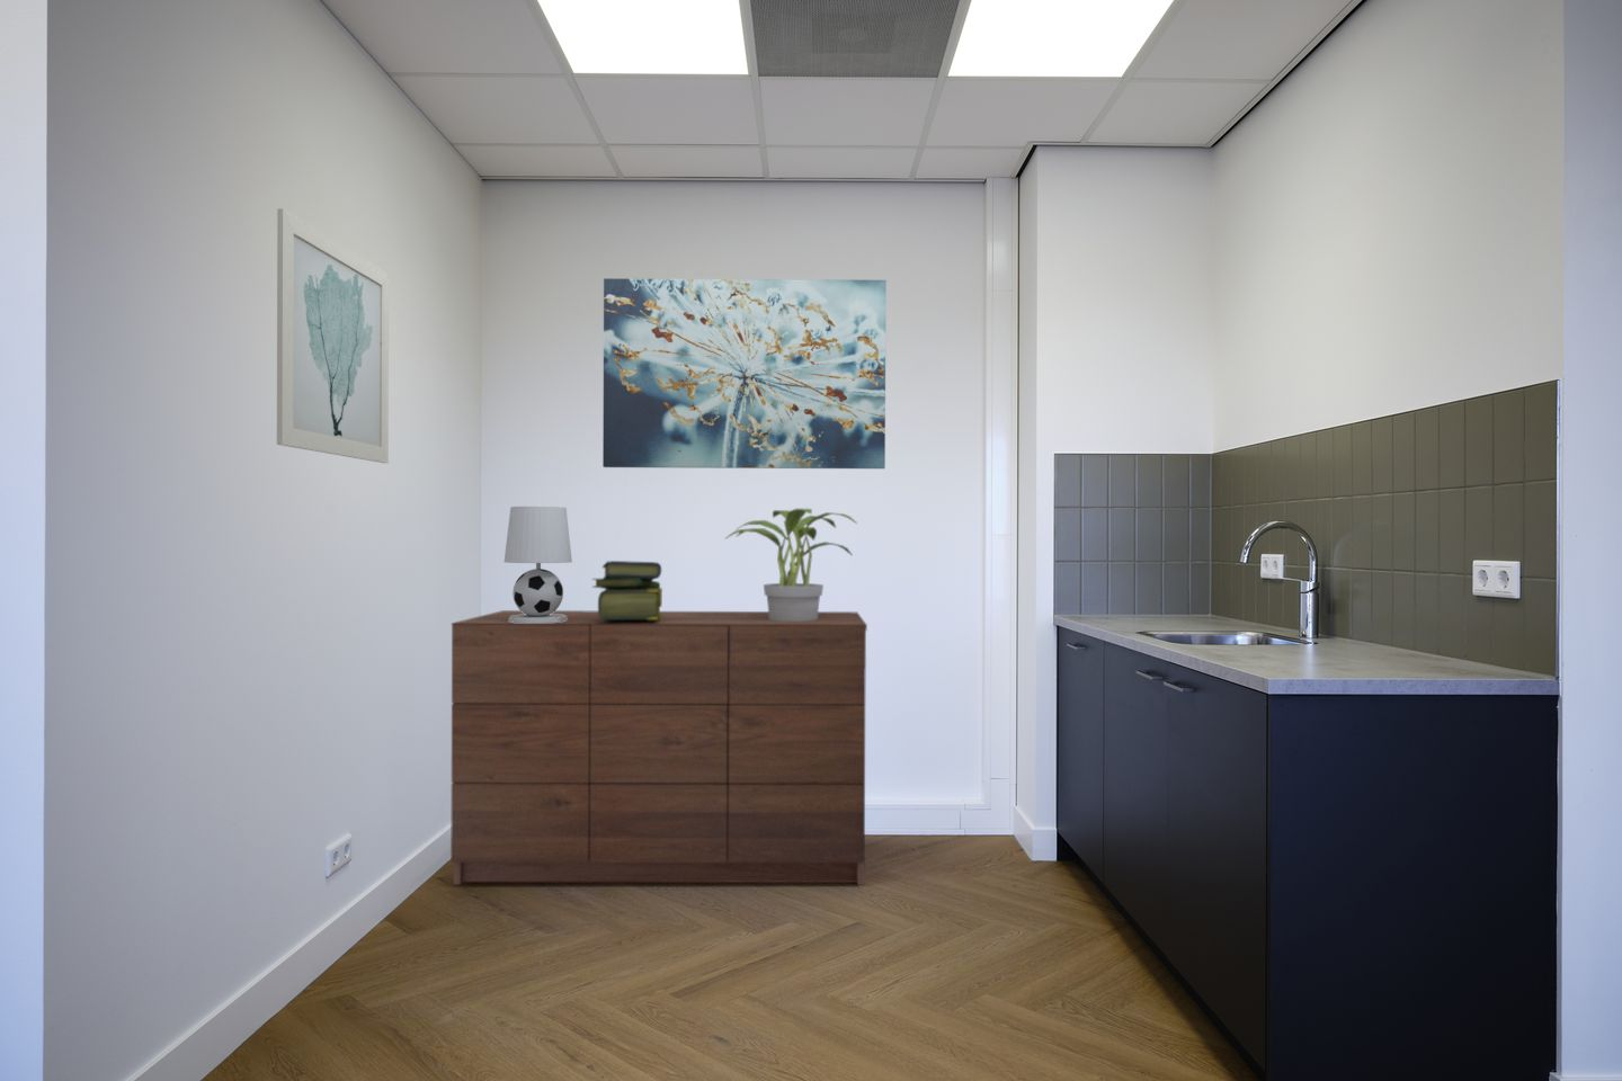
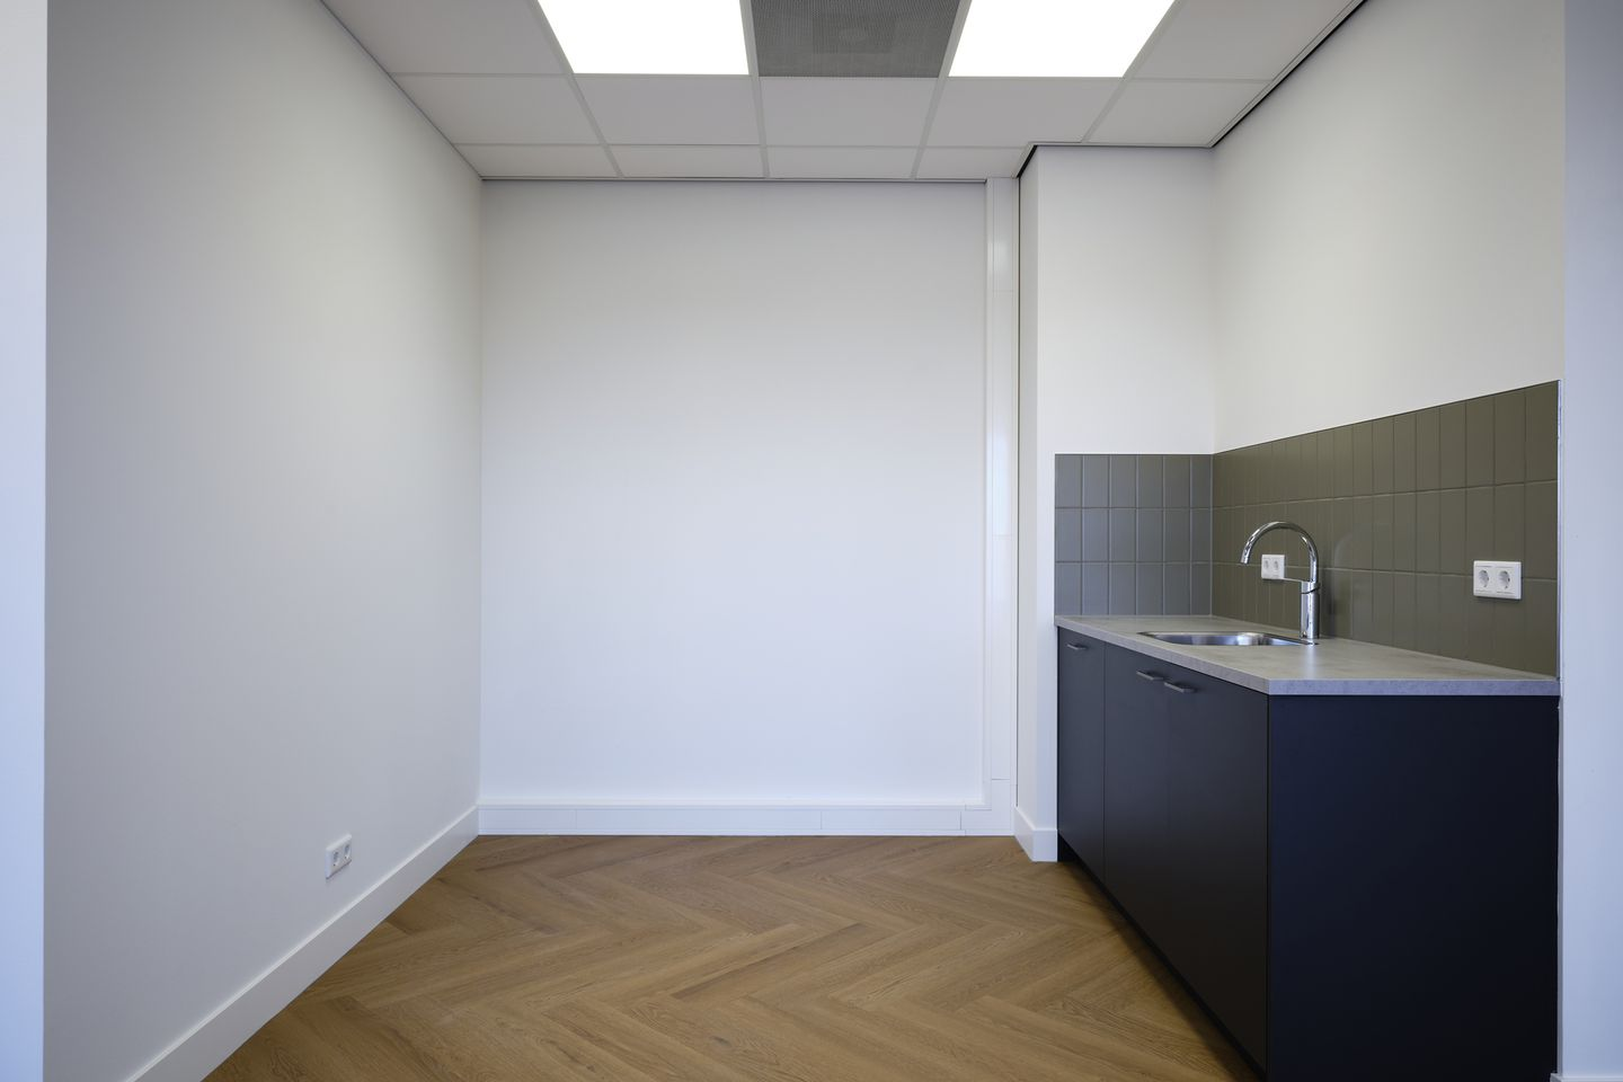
- dresser (669, 737)
- potted plant (790, 563)
- stack of books (629, 589)
- wall art (745, 374)
- table lamp (538, 563)
- wall art (338, 349)
